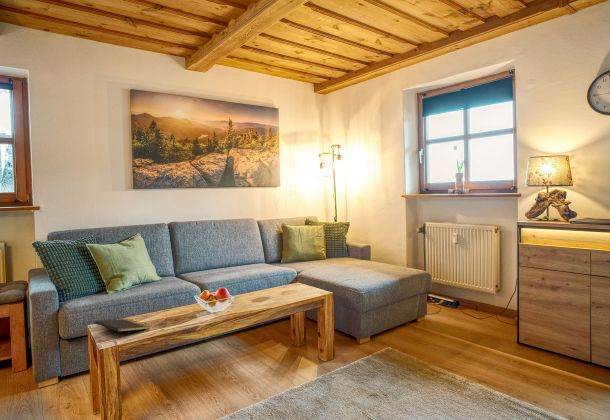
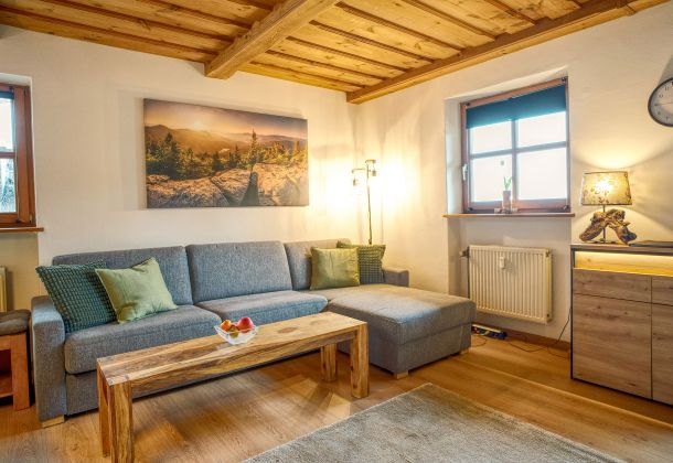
- notepad (122, 324)
